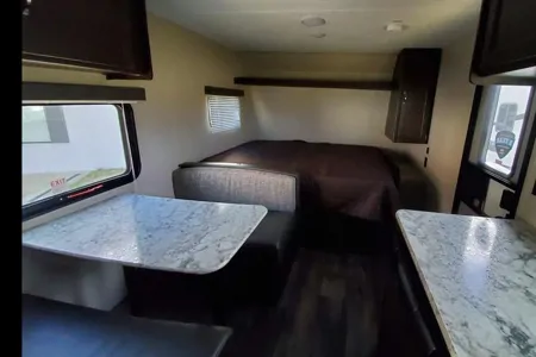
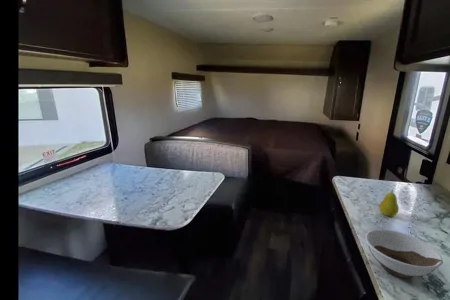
+ fruit (389, 202)
+ bowl (399, 257)
